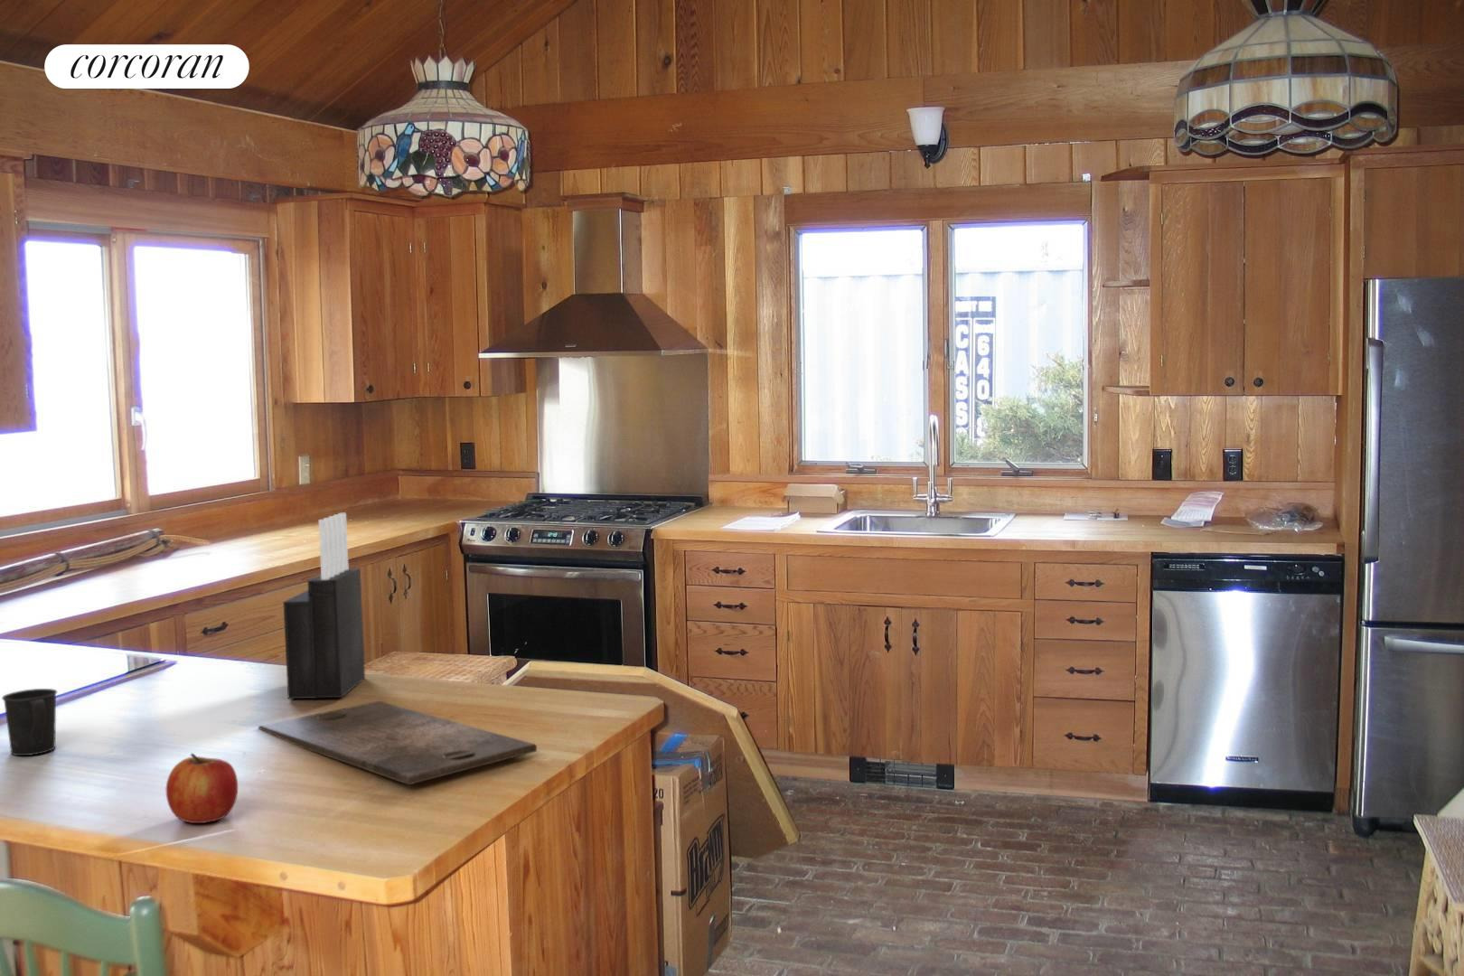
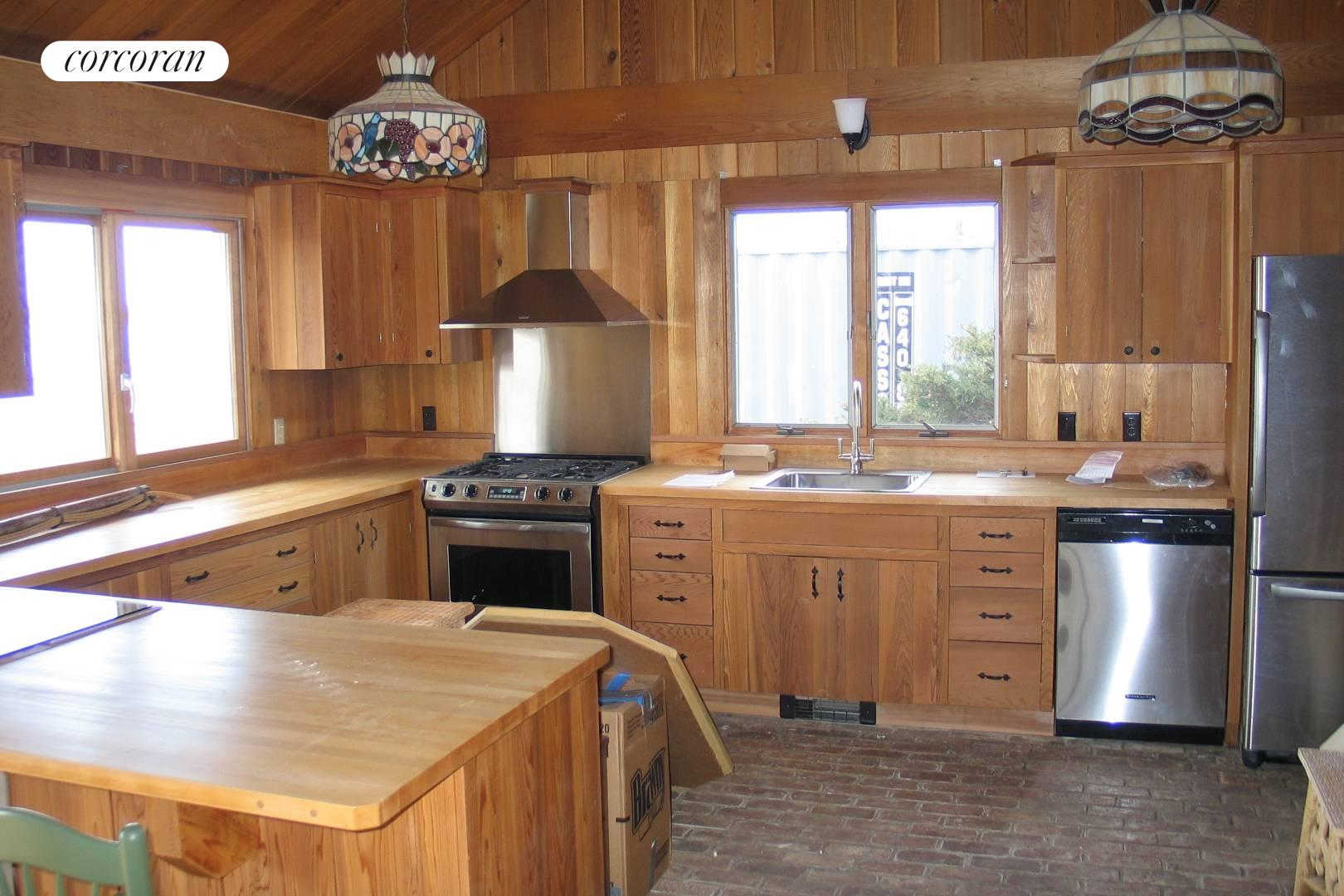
- knife block (318, 602)
- cutting board (392, 737)
- apple (203, 785)
- mug (34, 724)
